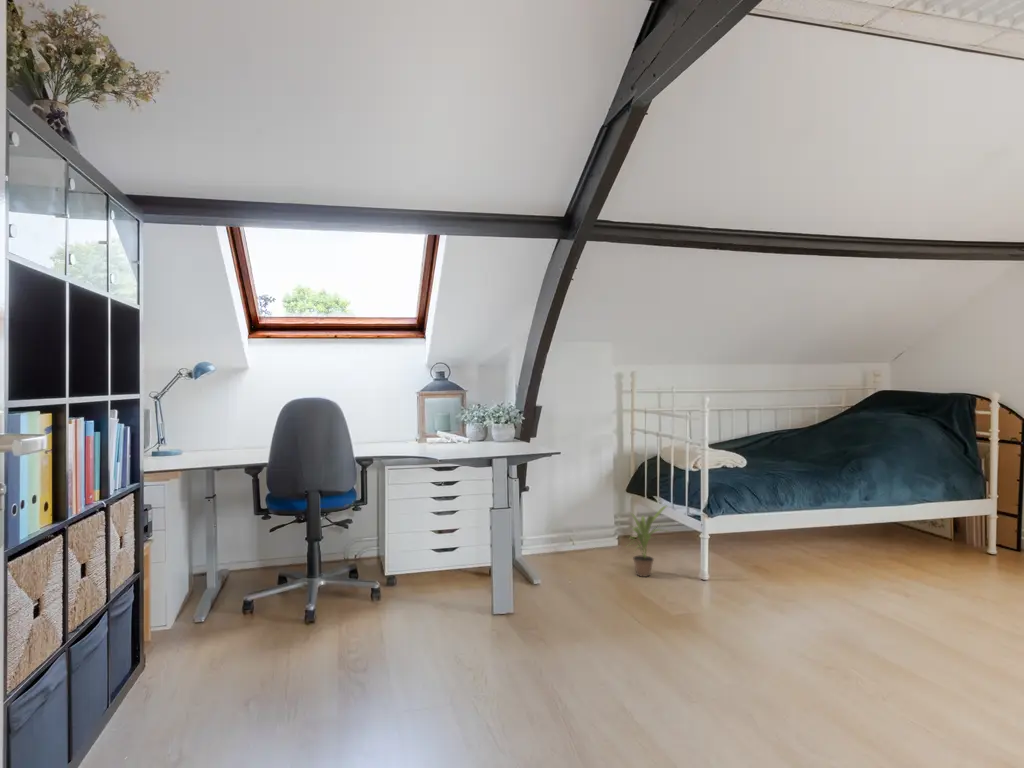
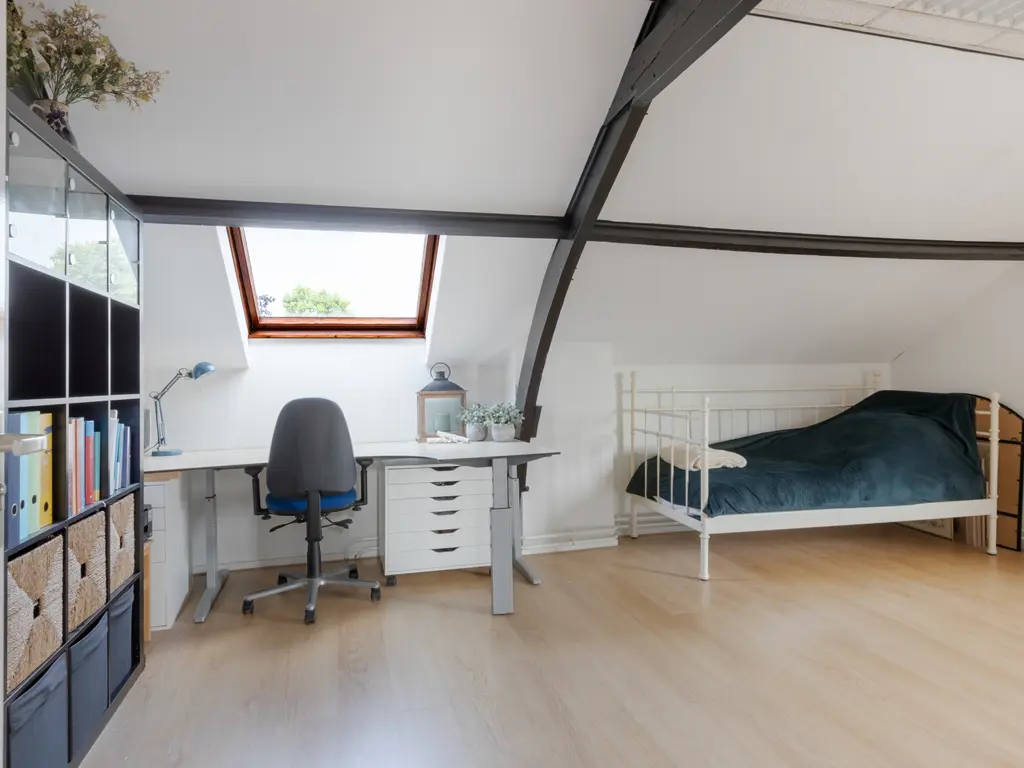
- potted plant (645, 541)
